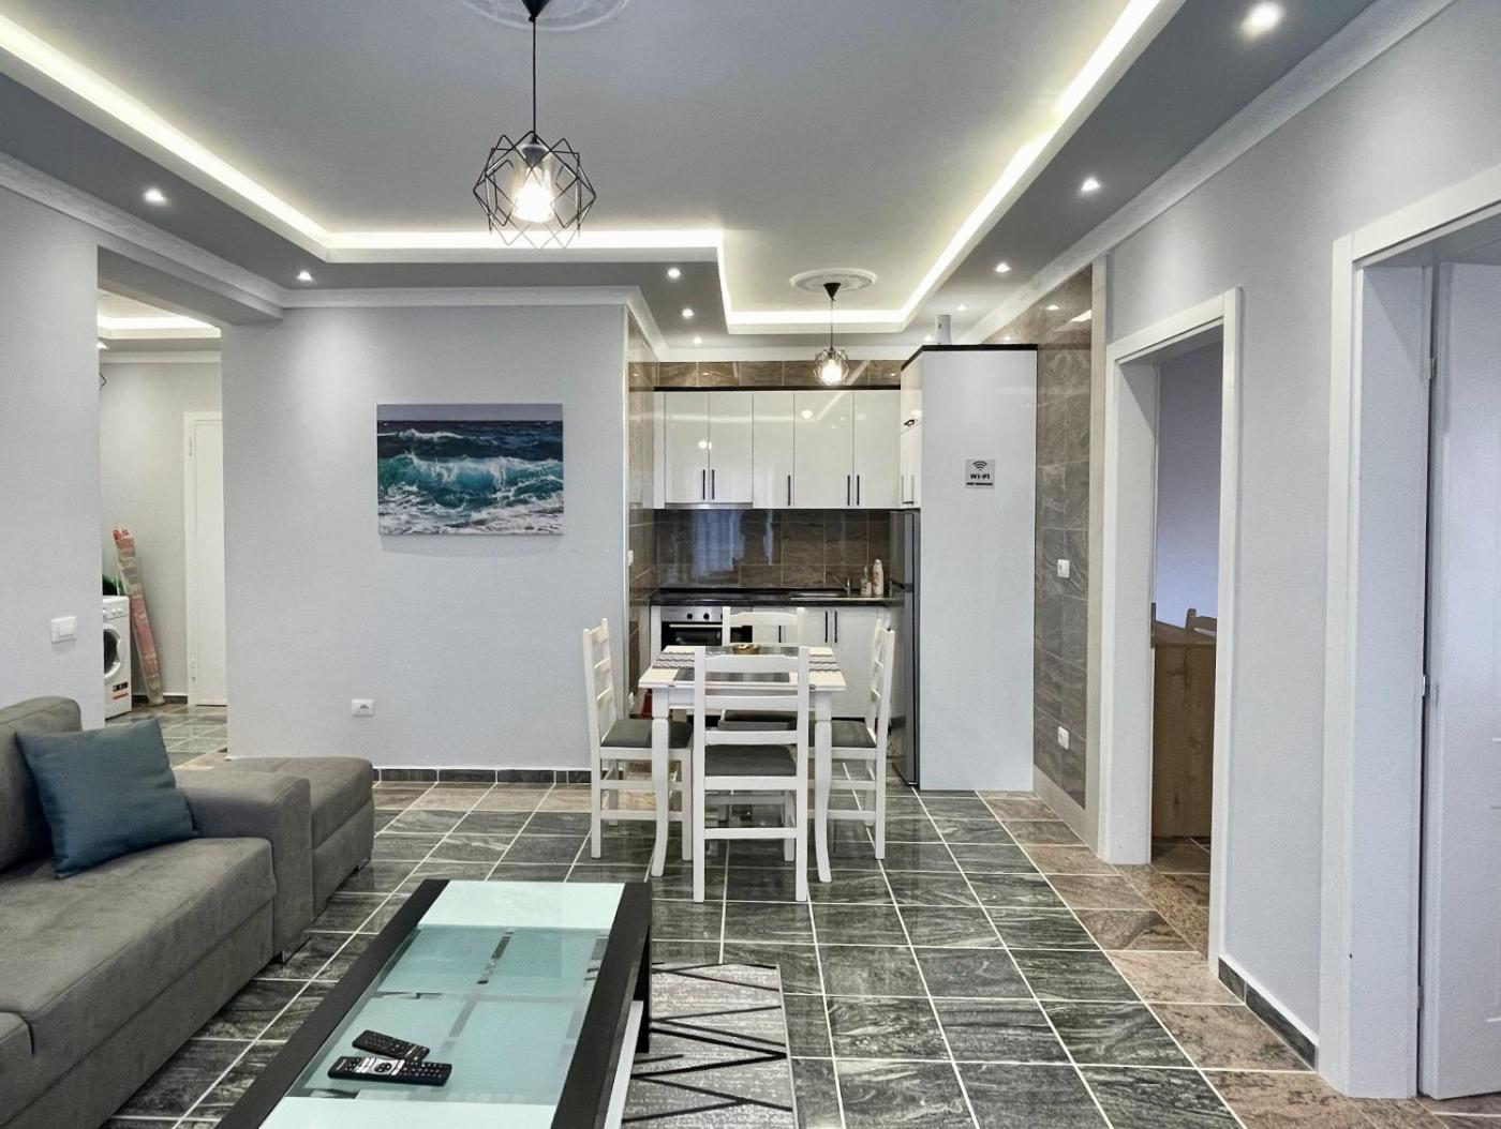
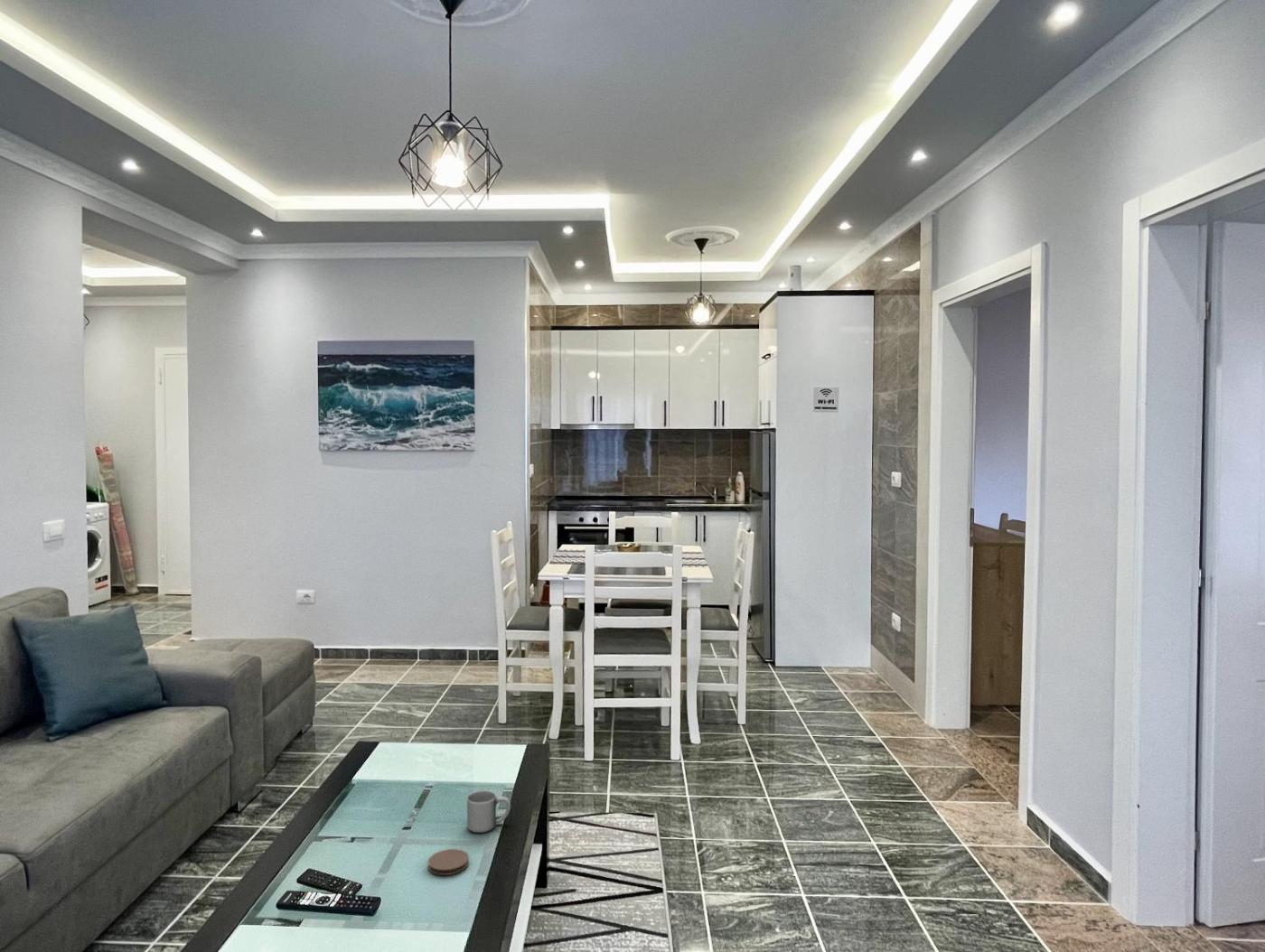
+ mug (489, 810)
+ coaster (448, 862)
